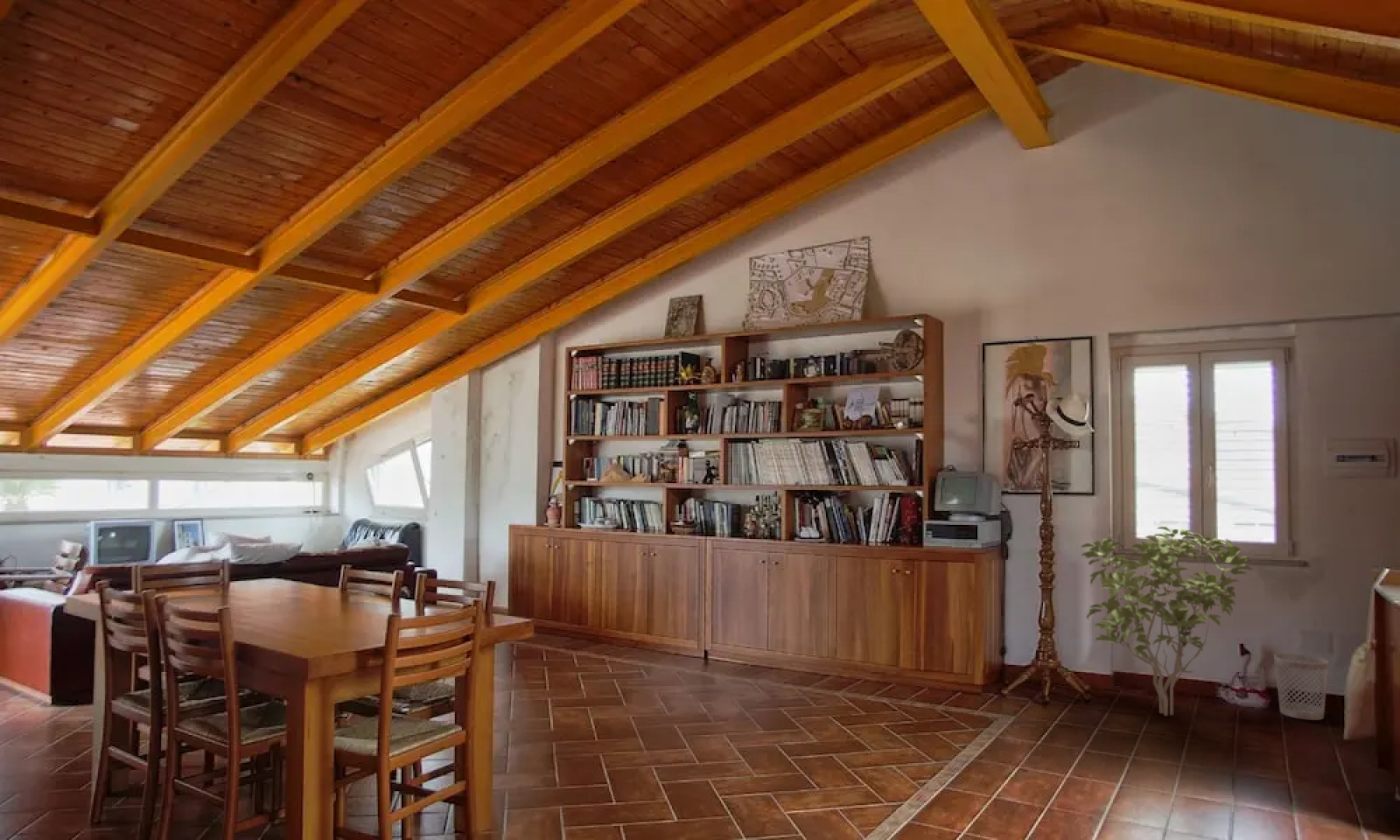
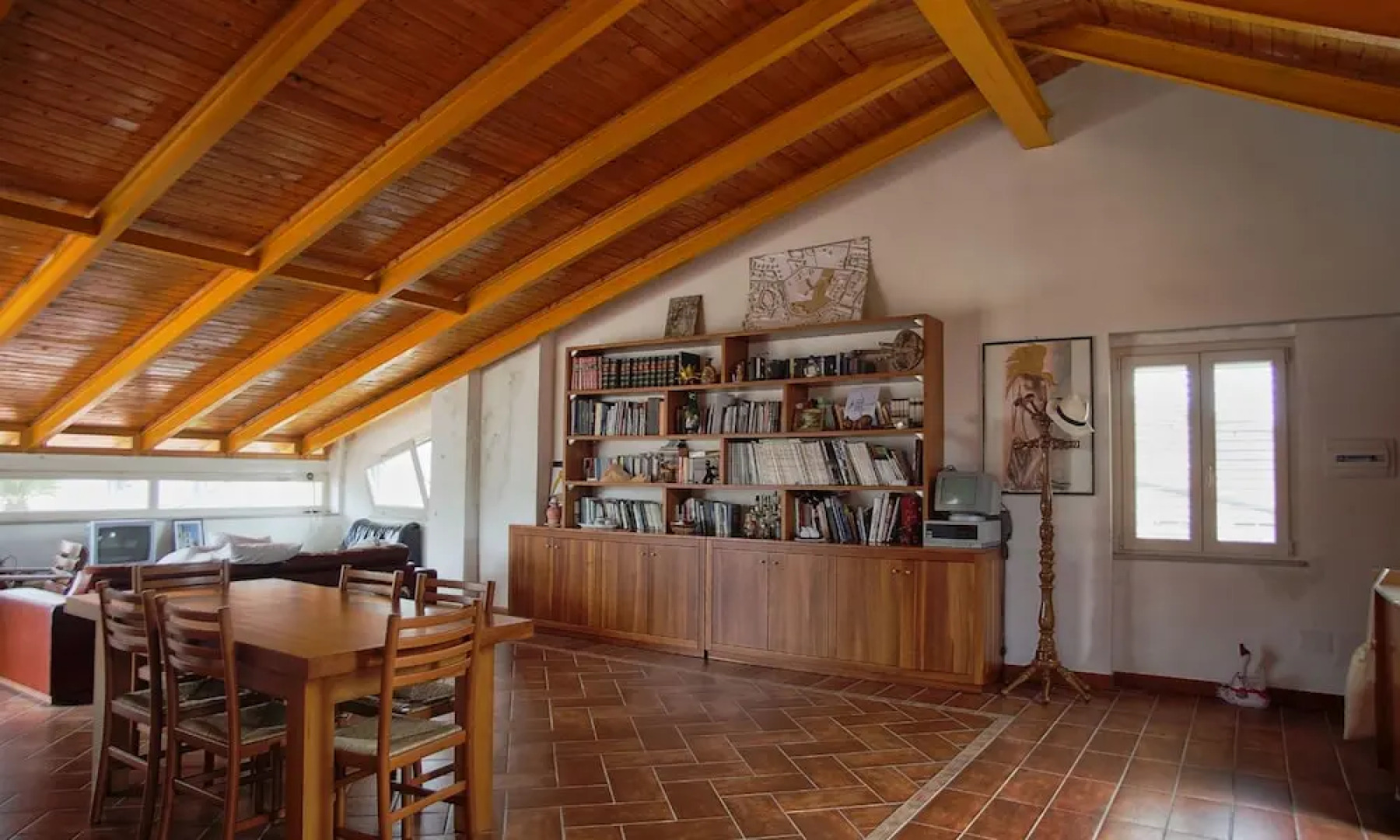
- shrub (1166, 620)
- wastebasket (1301, 686)
